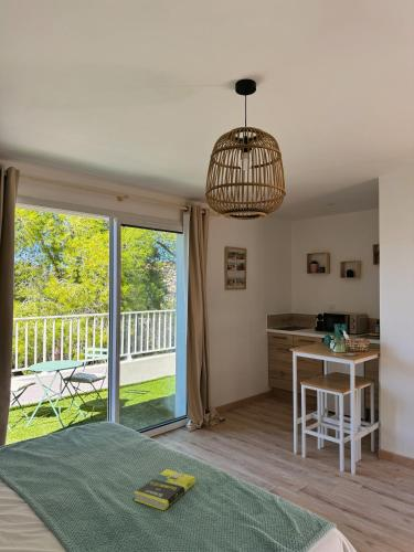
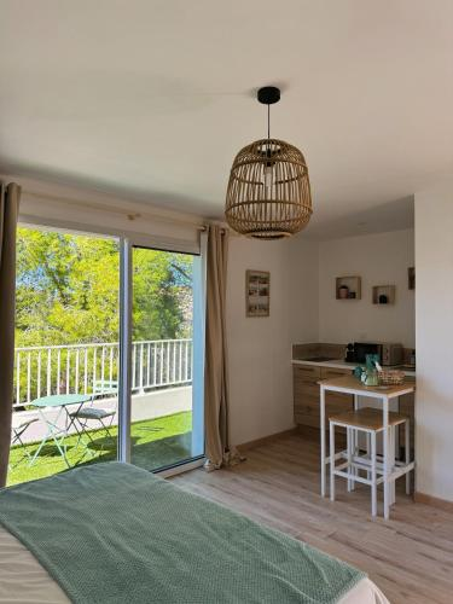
- book (166, 488)
